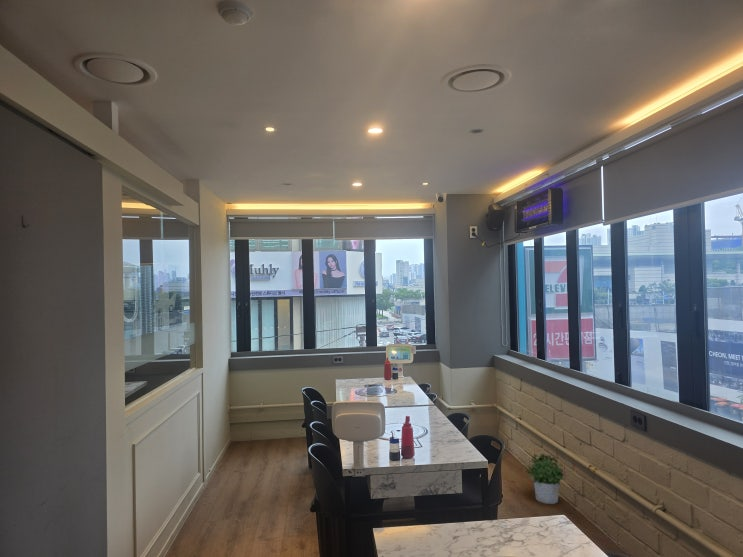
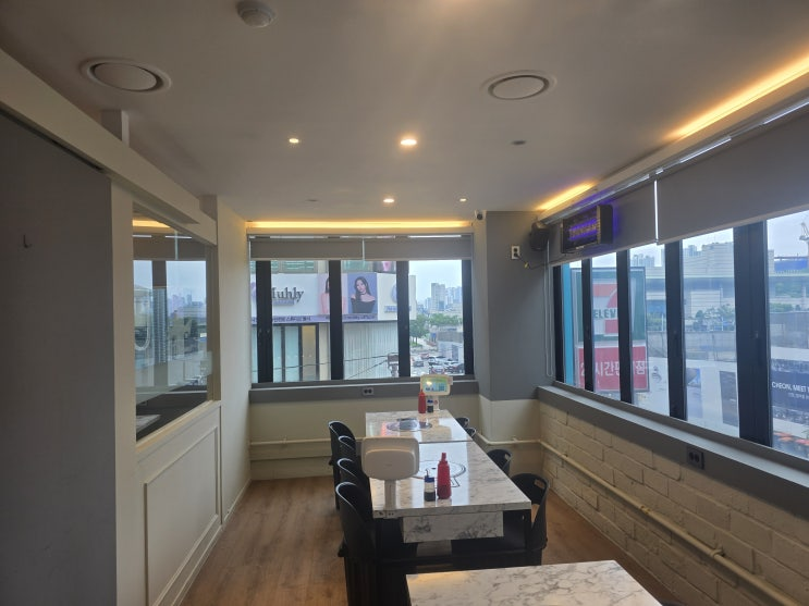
- potted plant (543, 476)
